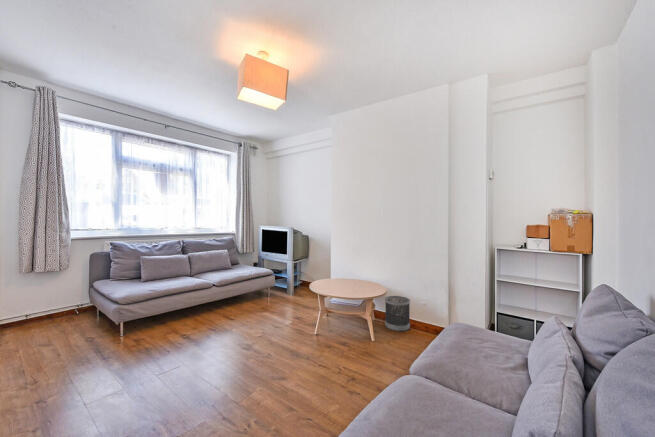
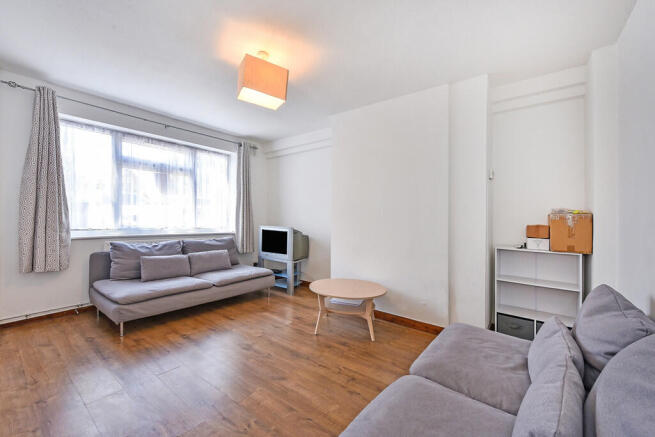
- wastebasket (397, 312)
